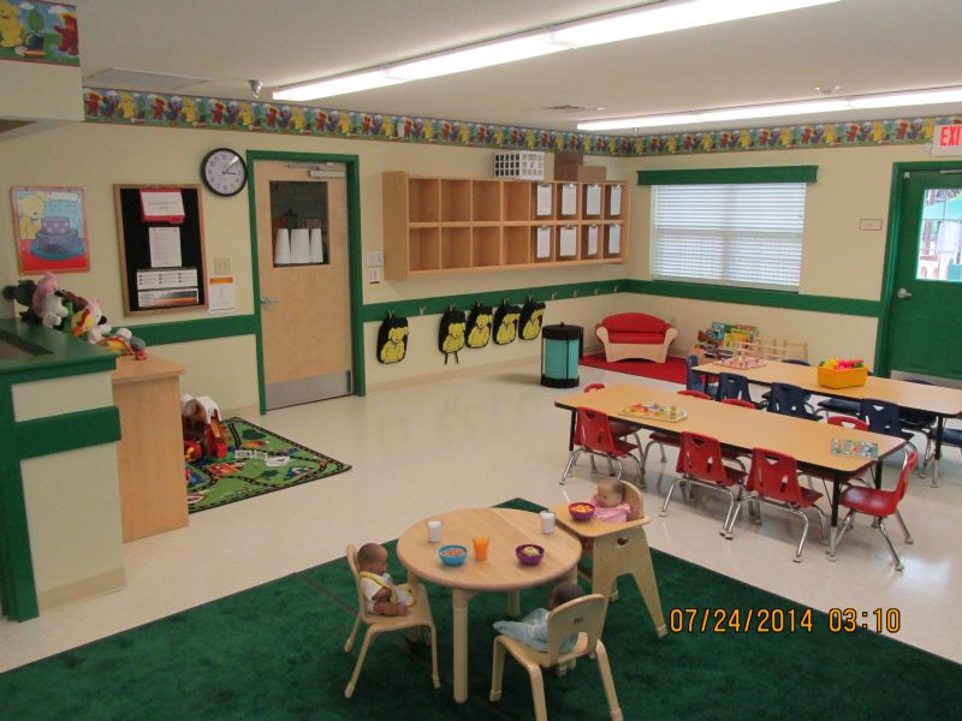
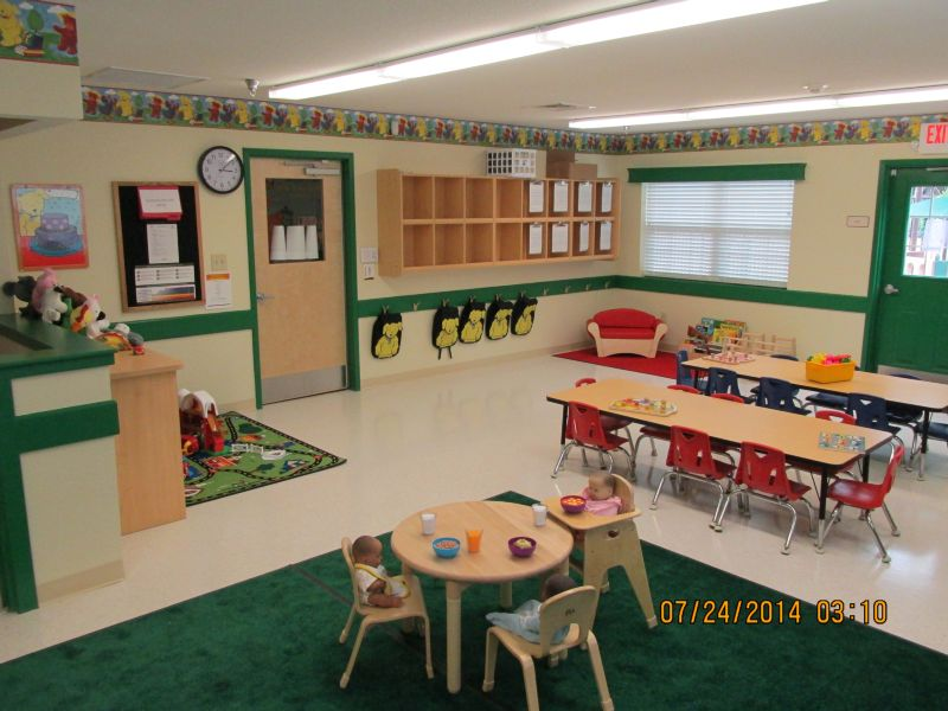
- lantern (562, 352)
